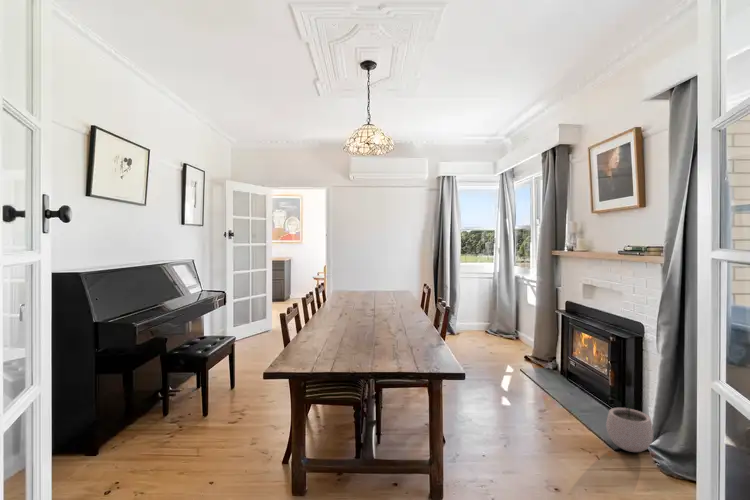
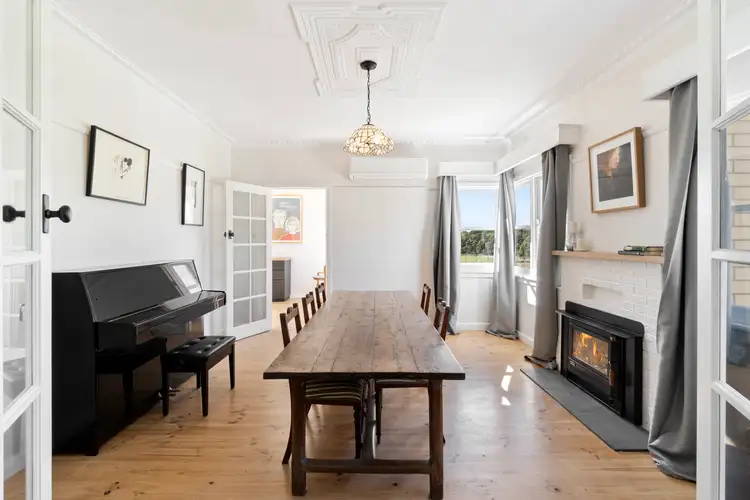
- plant pot (629, 424)
